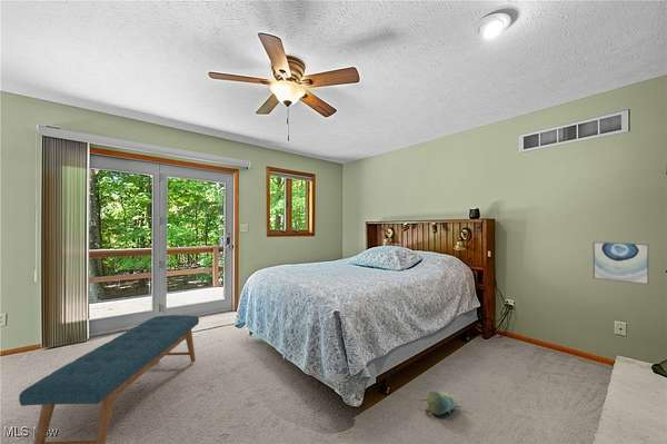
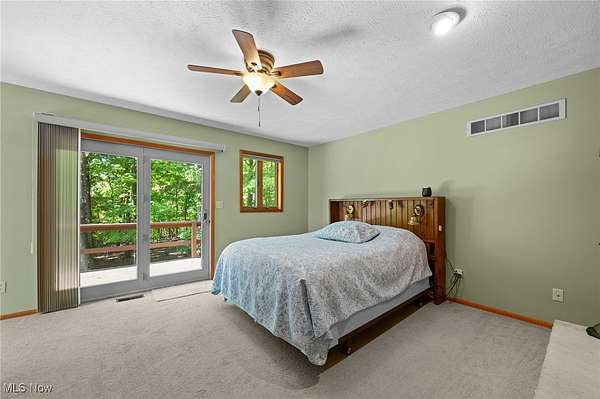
- bench (135, 368)
- wall art (619, 262)
- plush toy (442, 399)
